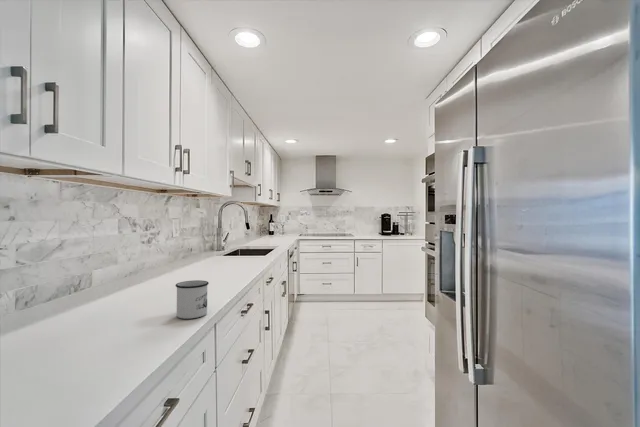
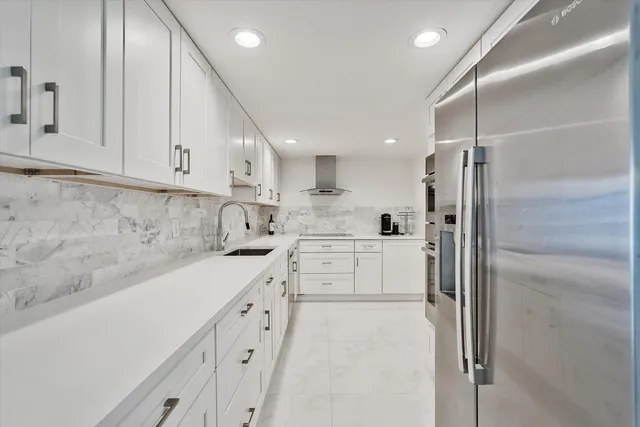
- mug (194, 297)
